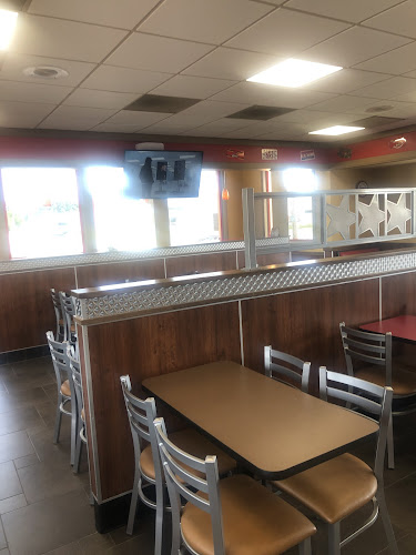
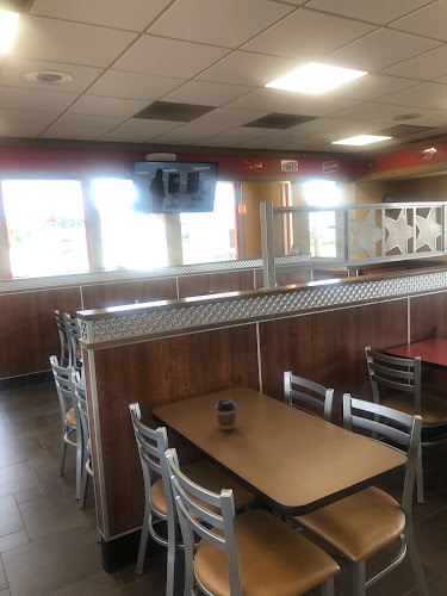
+ coffee cup (225, 412)
